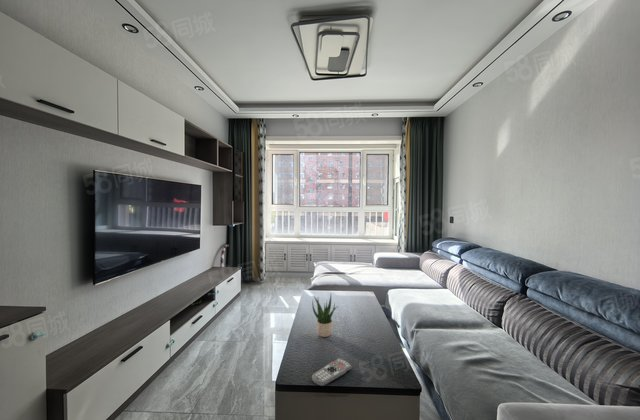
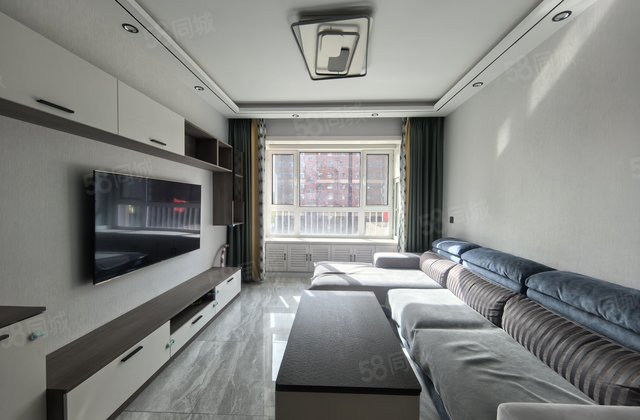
- potted plant (323, 313)
- remote control (331, 372)
